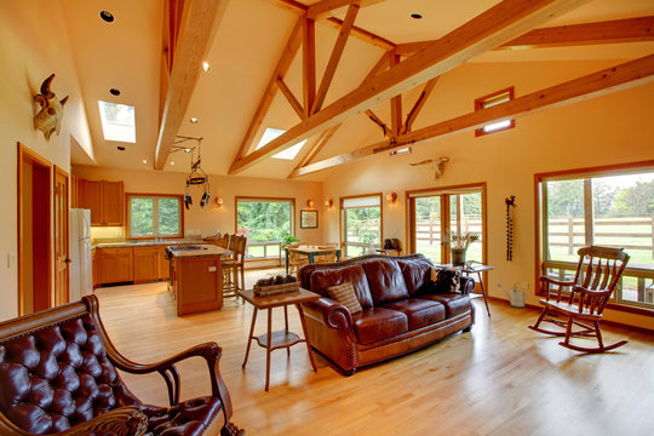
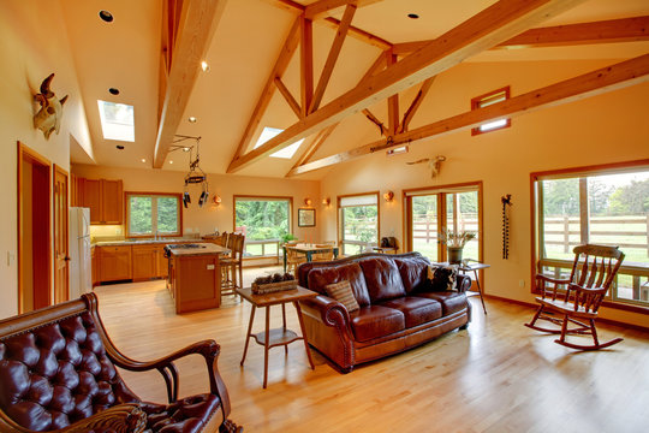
- watering can (511, 293)
